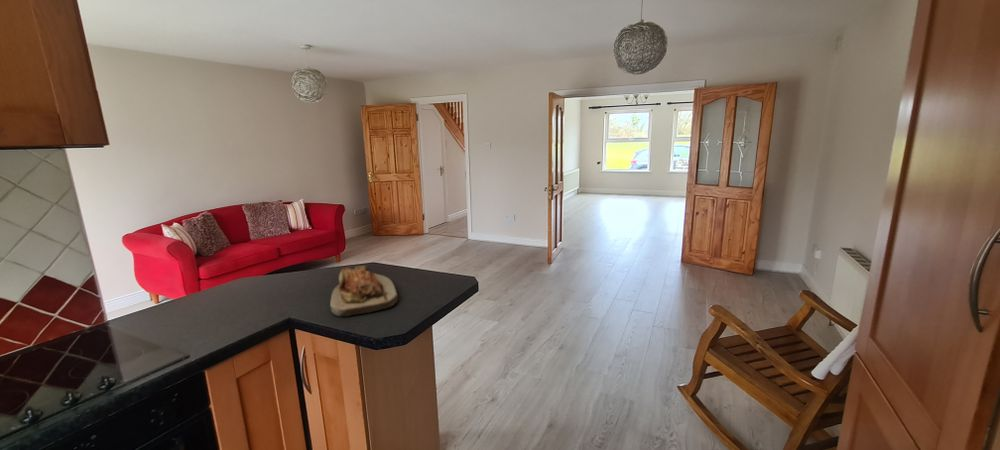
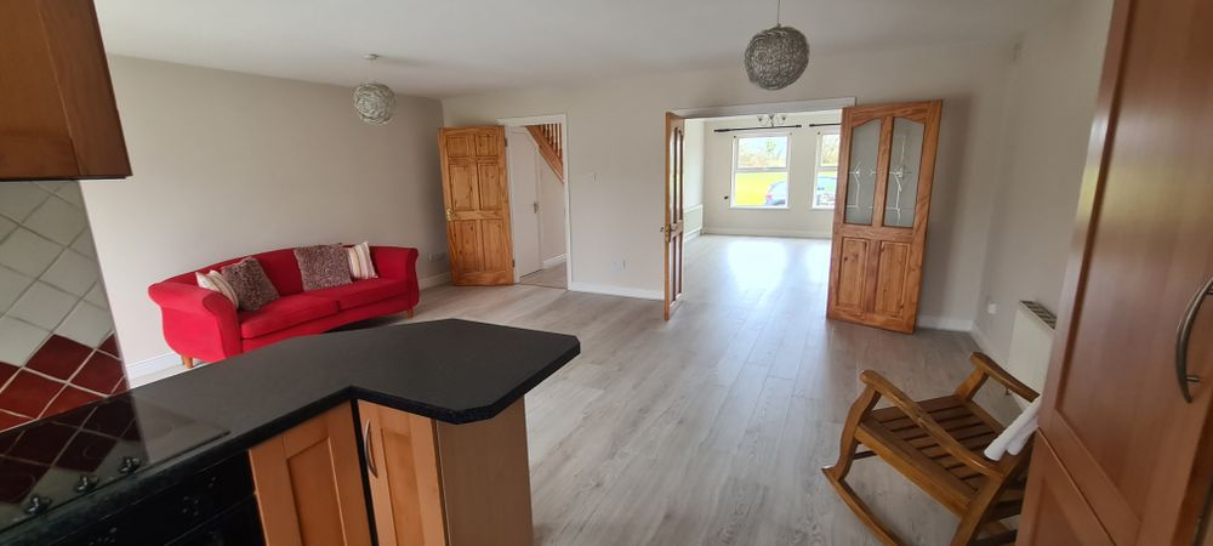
- cutting board (357, 279)
